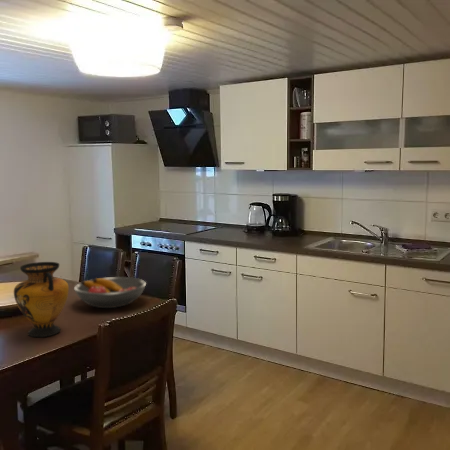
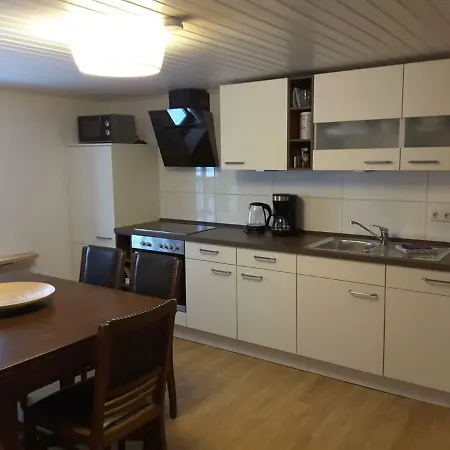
- vase (42, 299)
- fruit bowl (110, 291)
